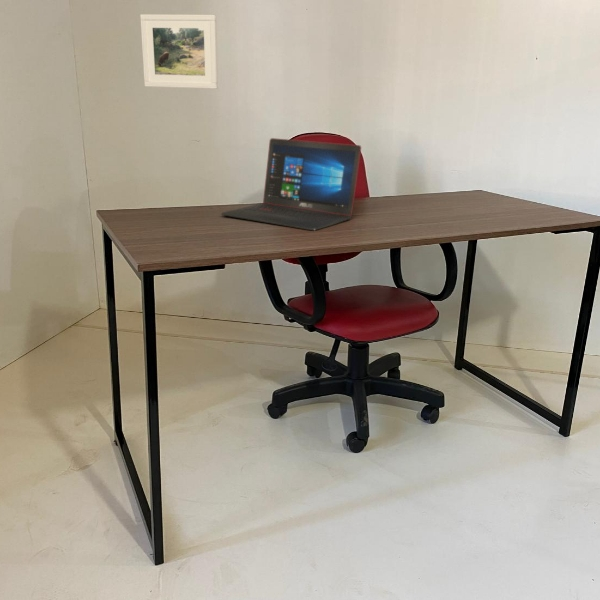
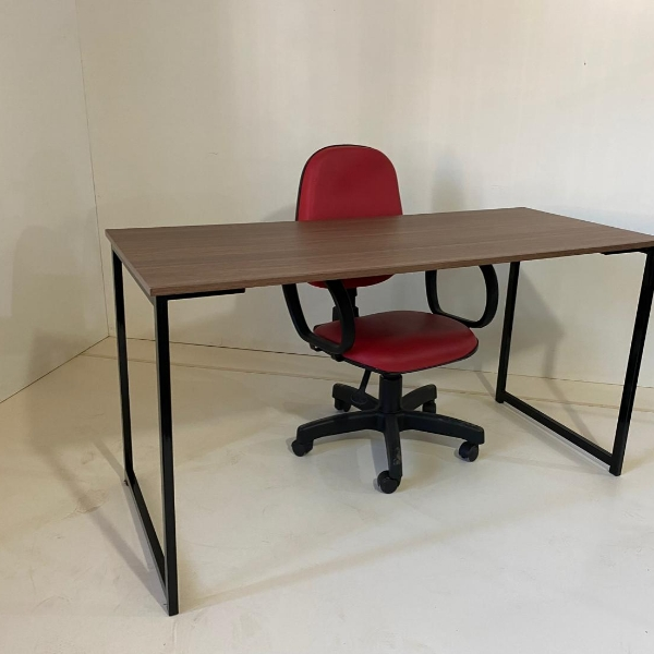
- laptop (290, 181)
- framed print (179, 51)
